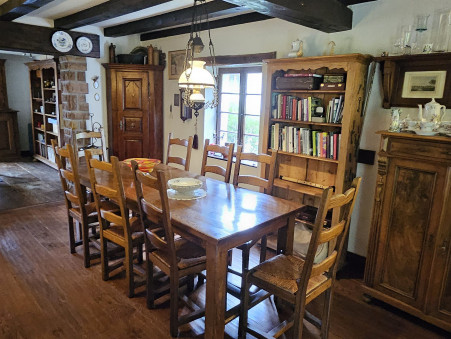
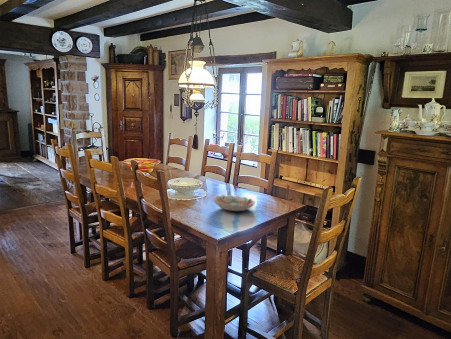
+ decorative bowl (233, 203)
